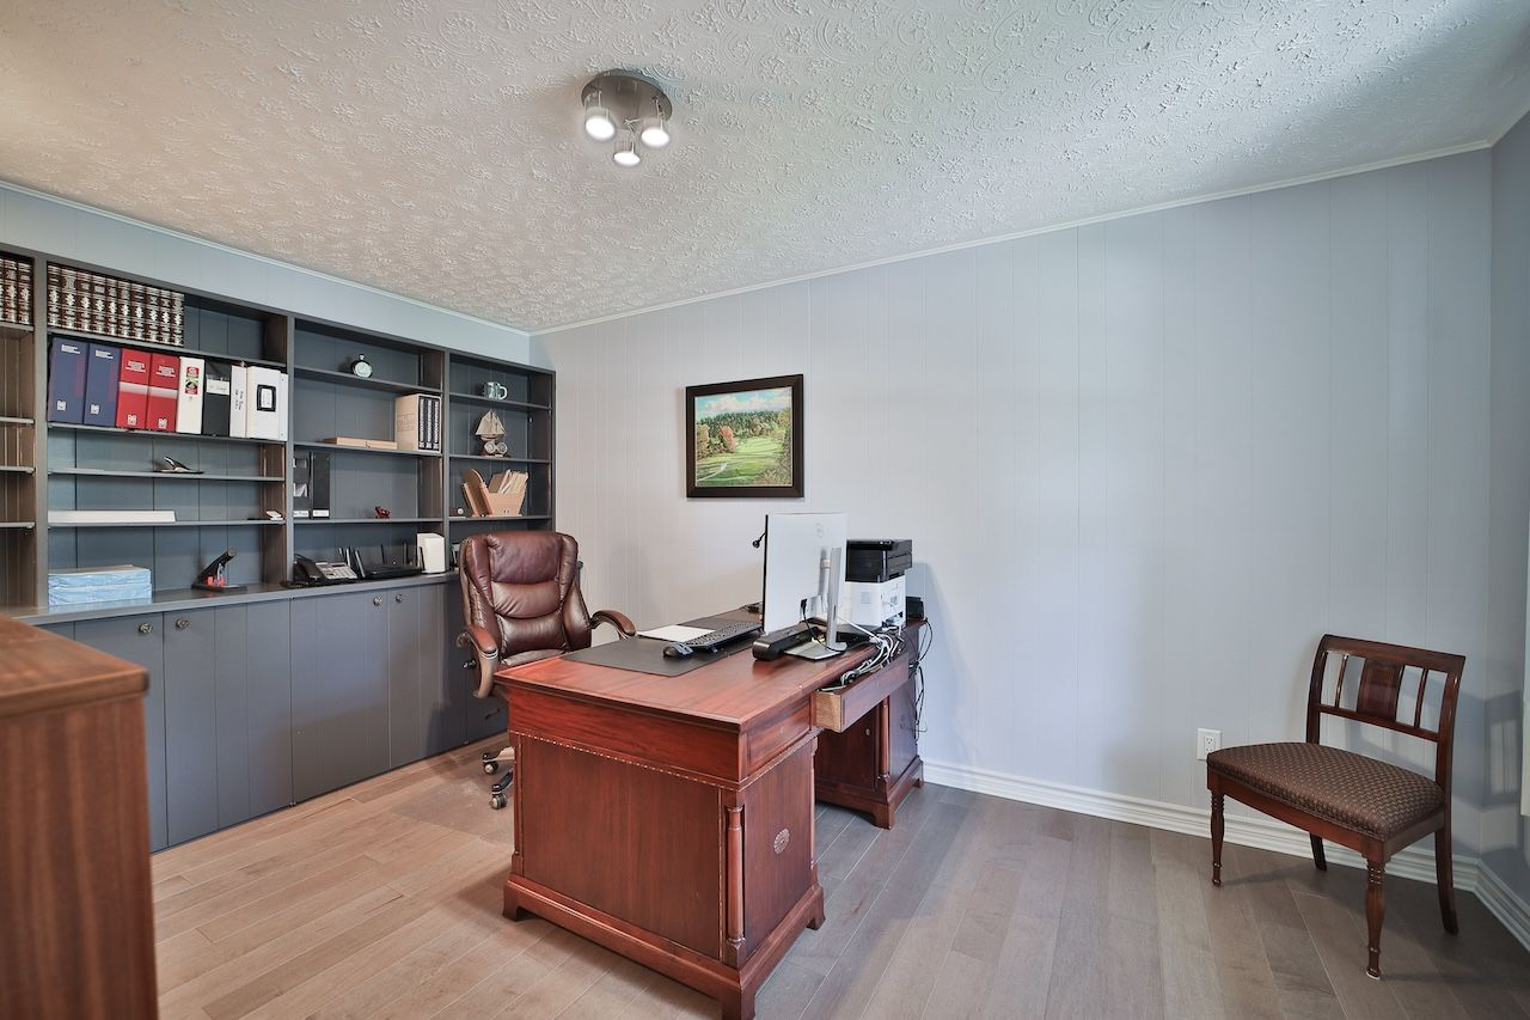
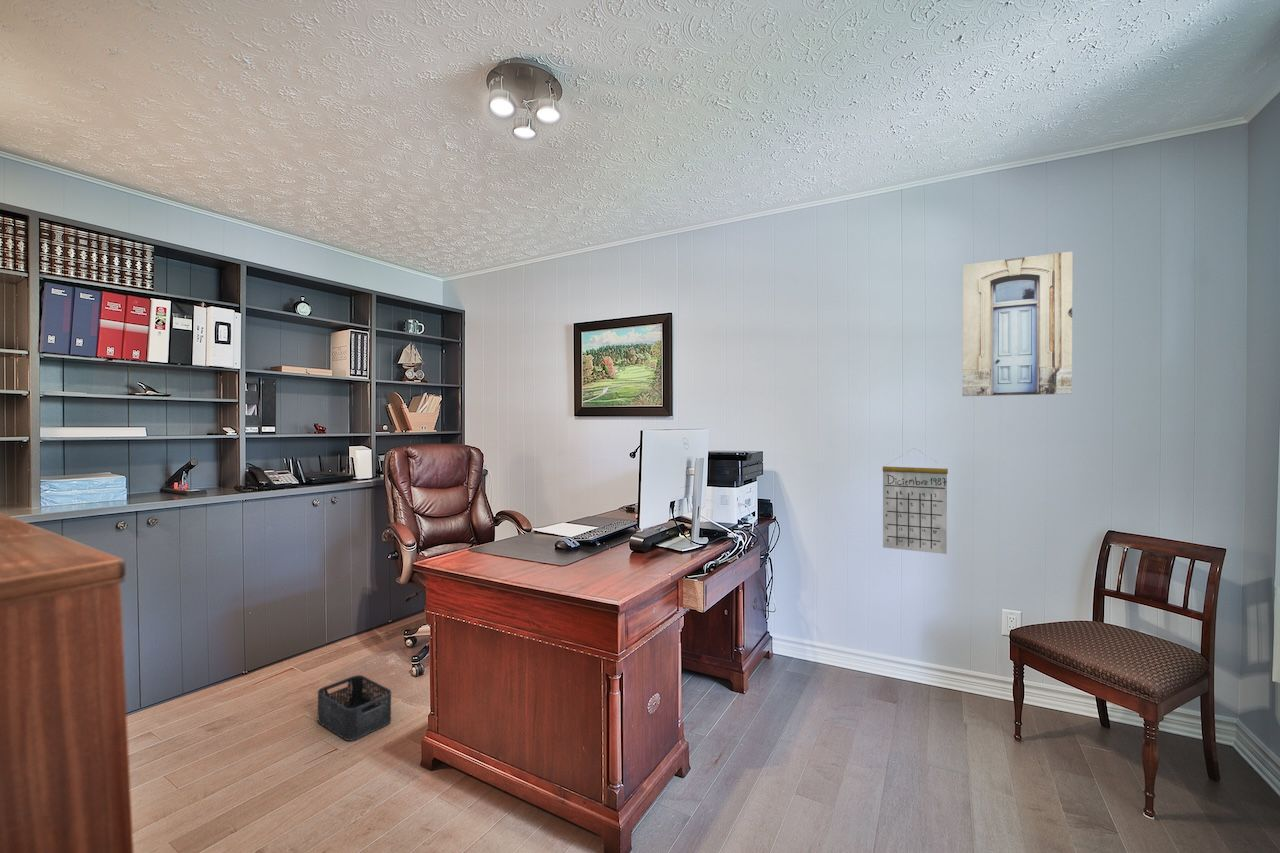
+ storage bin (354, 706)
+ wall art (1014, 327)
+ calendar (914, 499)
